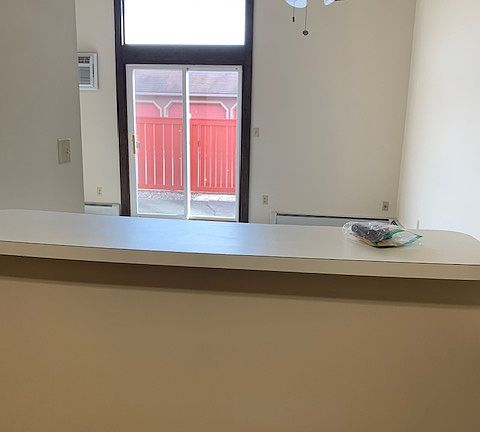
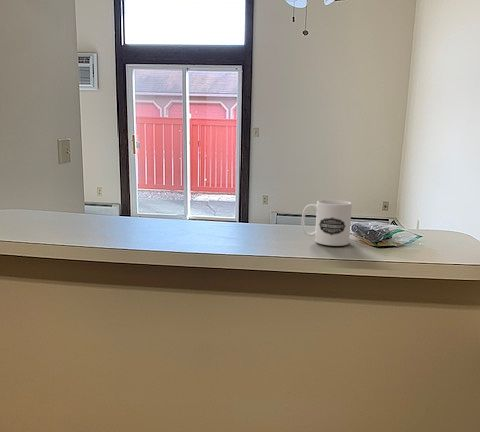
+ mug (325, 221)
